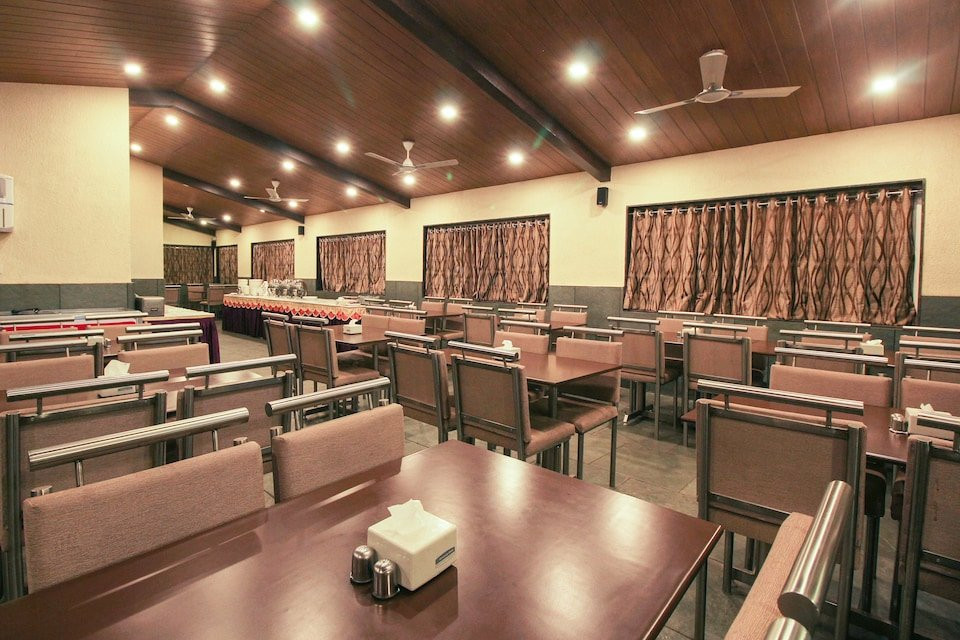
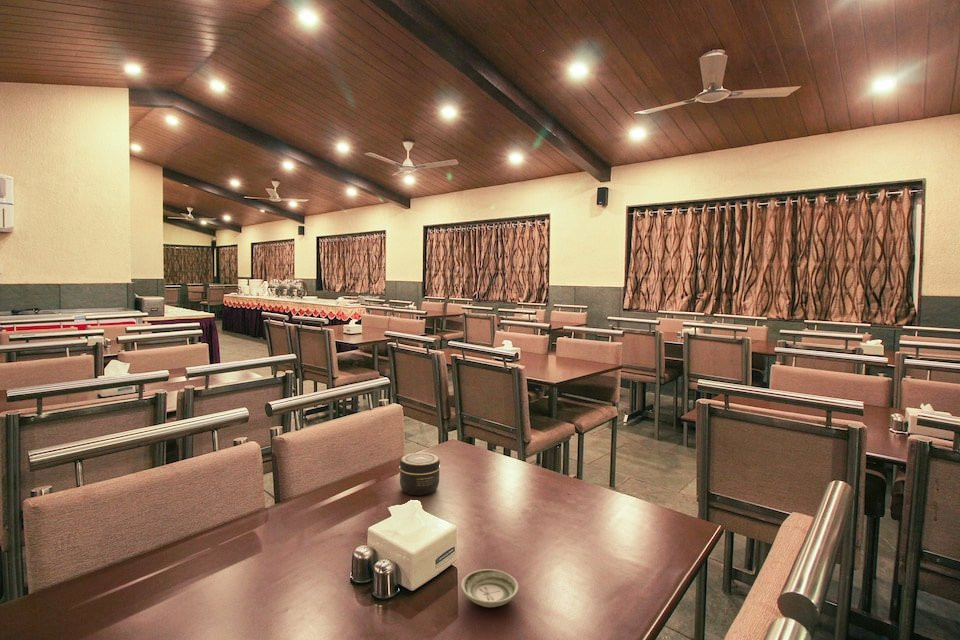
+ jar (419, 473)
+ saucer (489, 591)
